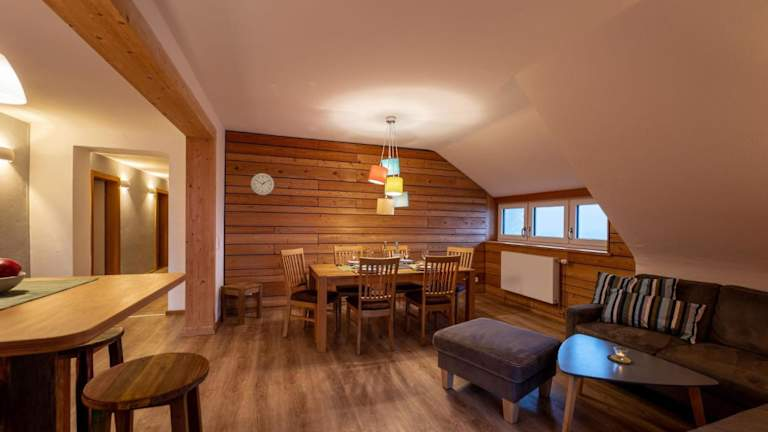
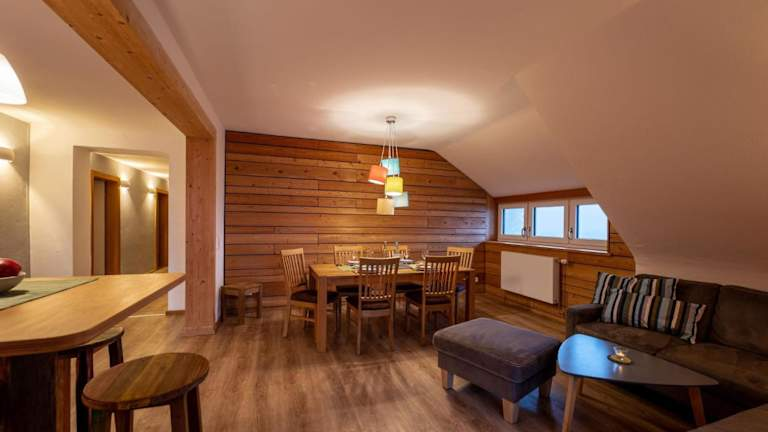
- wall clock (262, 184)
